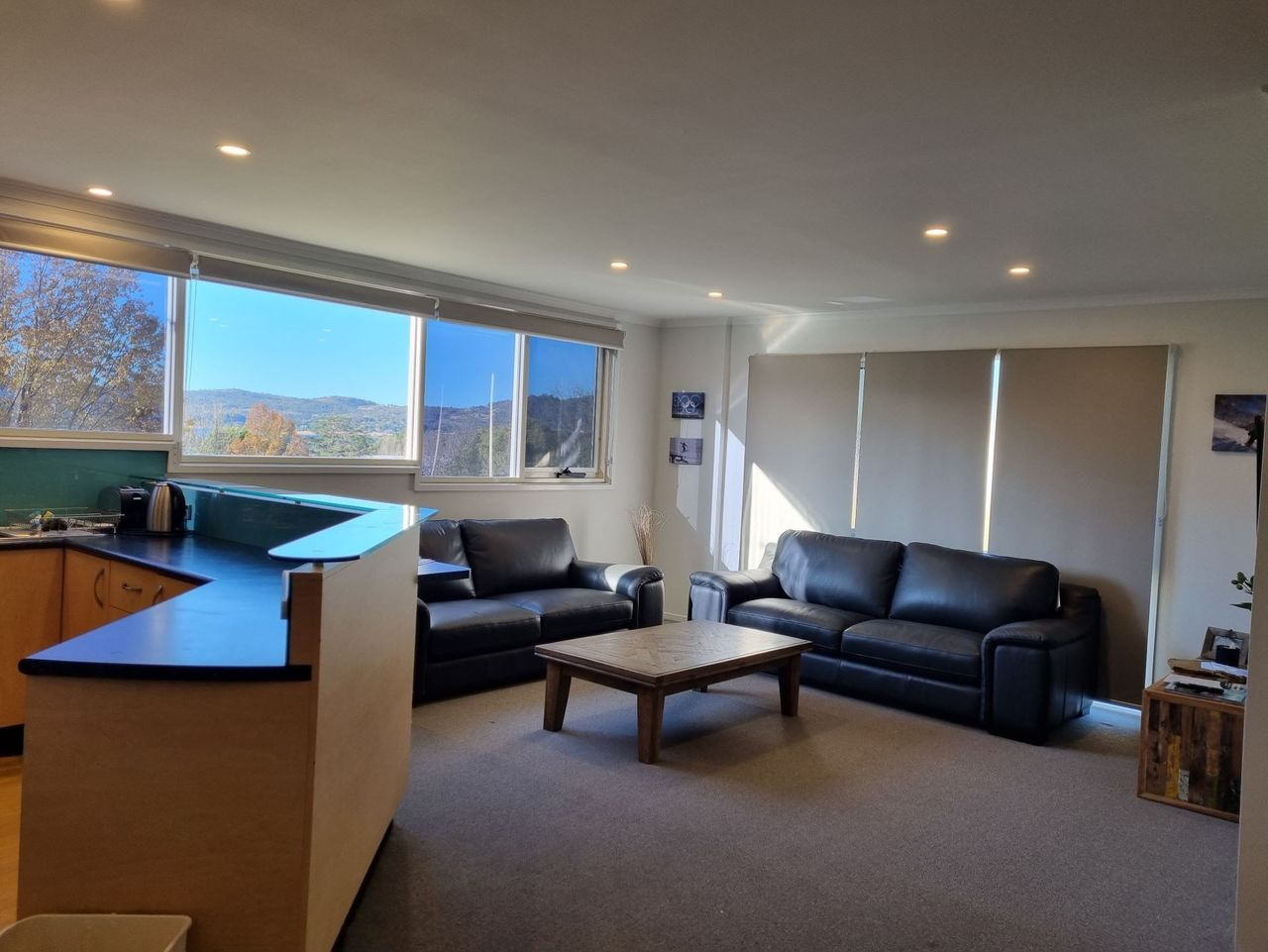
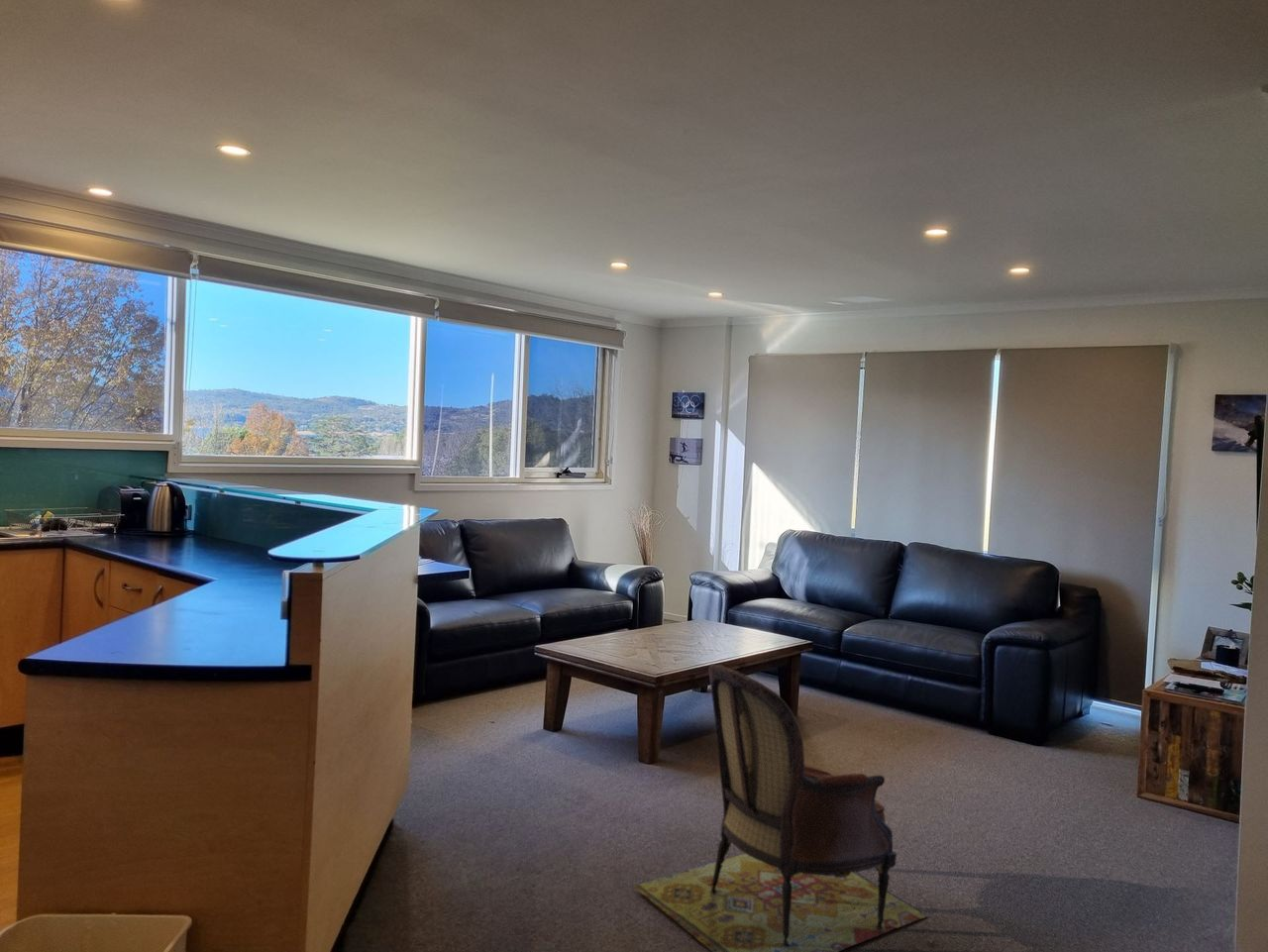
+ armchair (785, 778)
